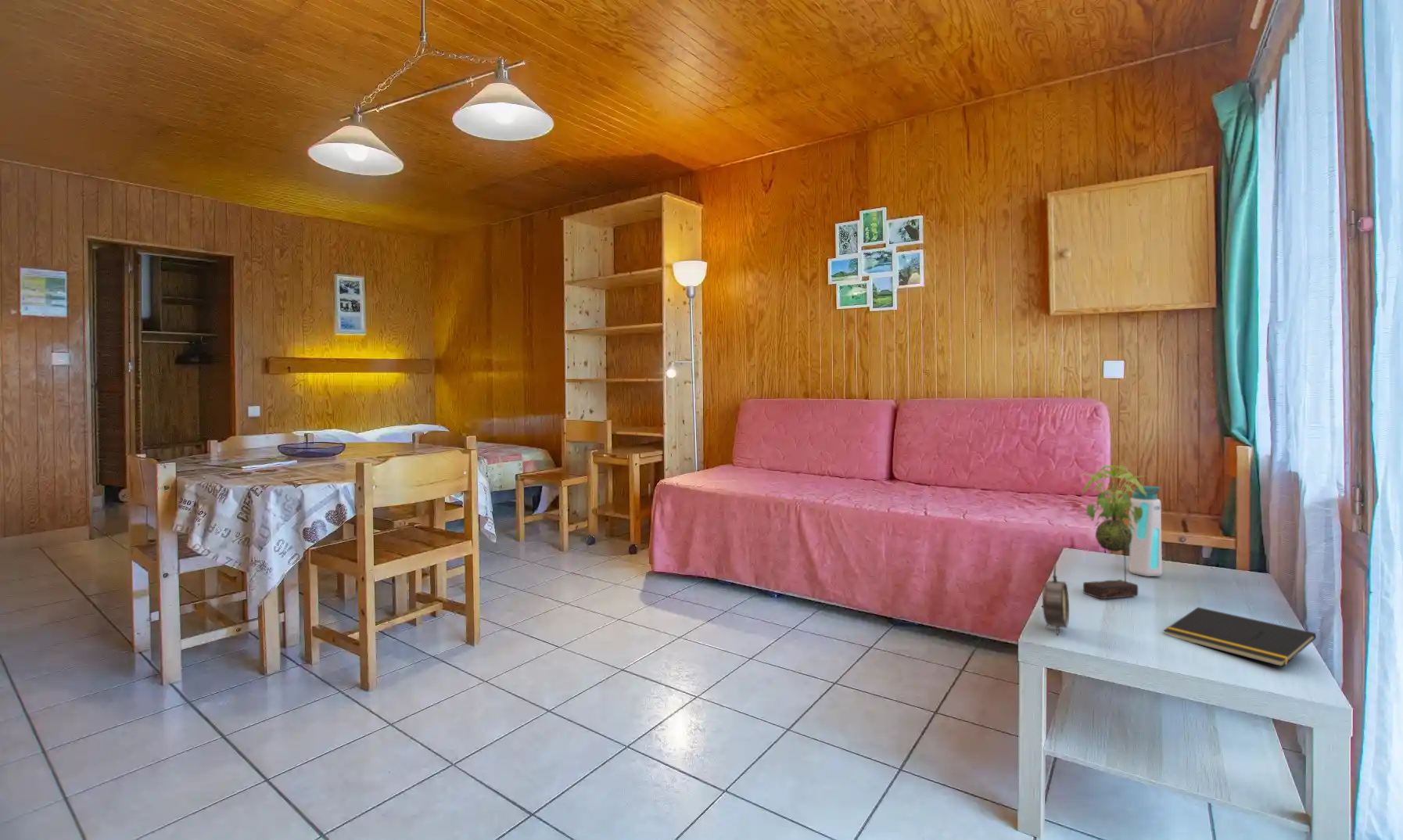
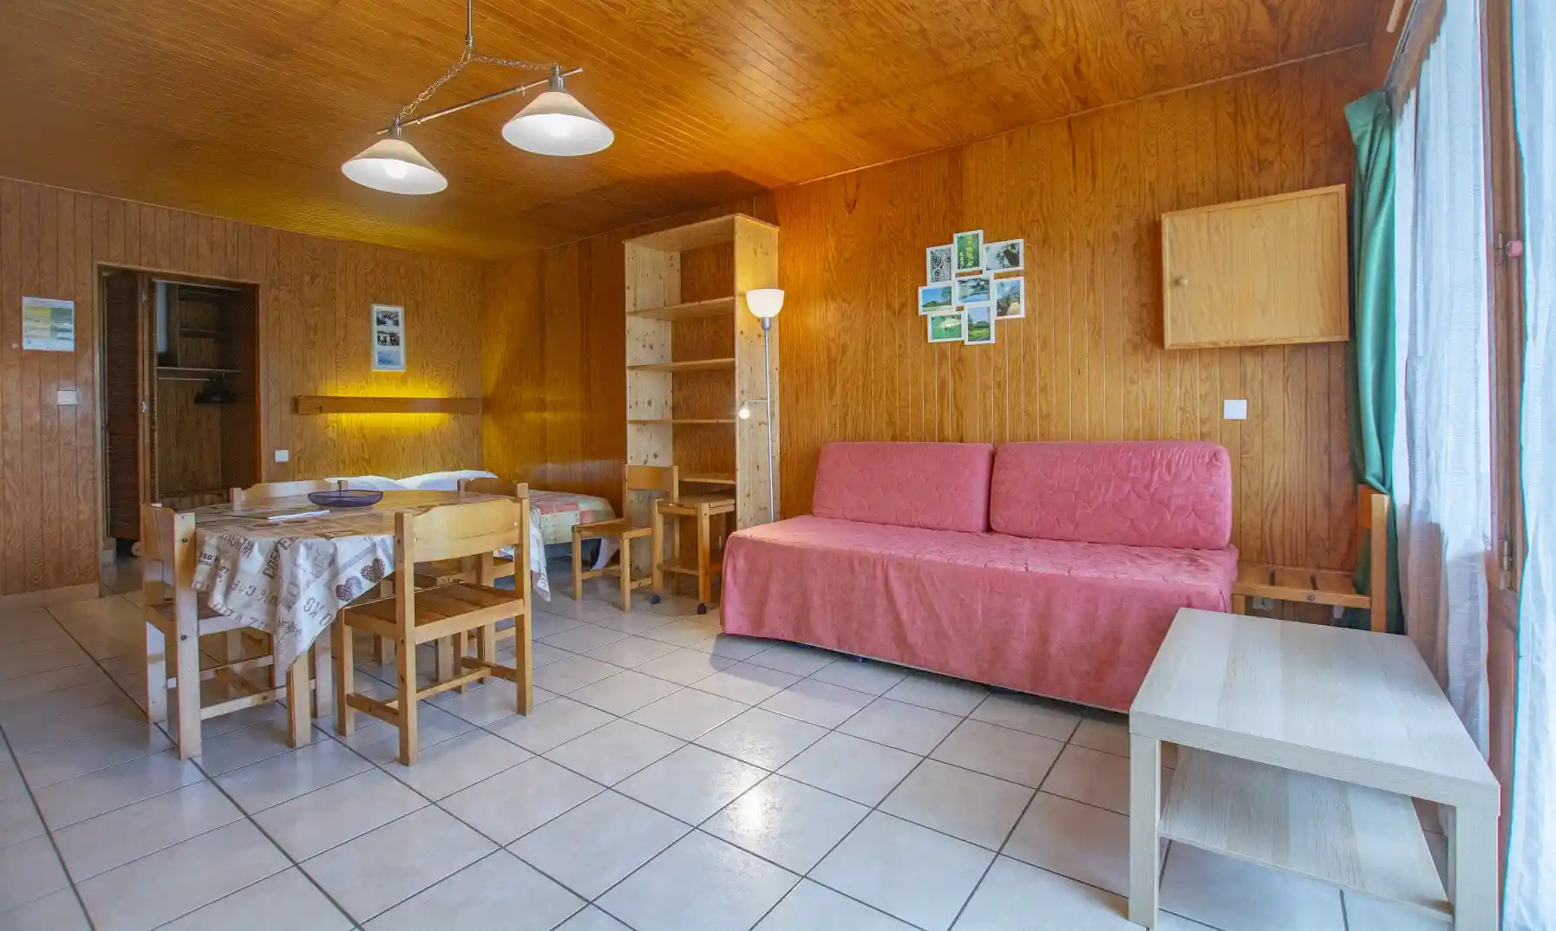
- water bottle (1146, 529)
- plant (1114, 524)
- alarm clock (1055, 597)
- notepad (1236, 634)
